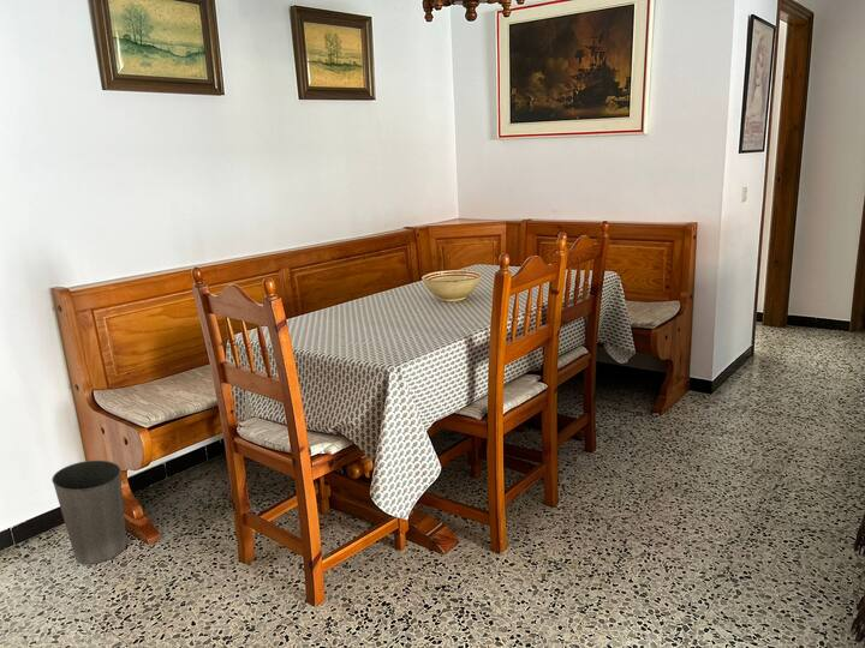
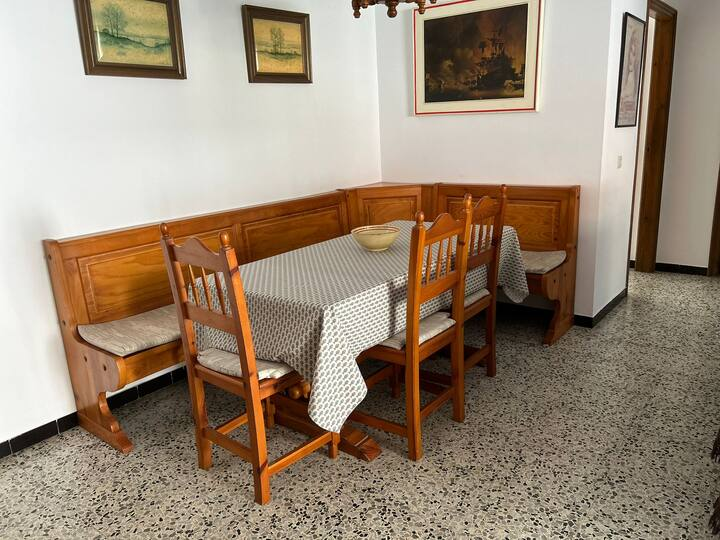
- waste basket (94, 512)
